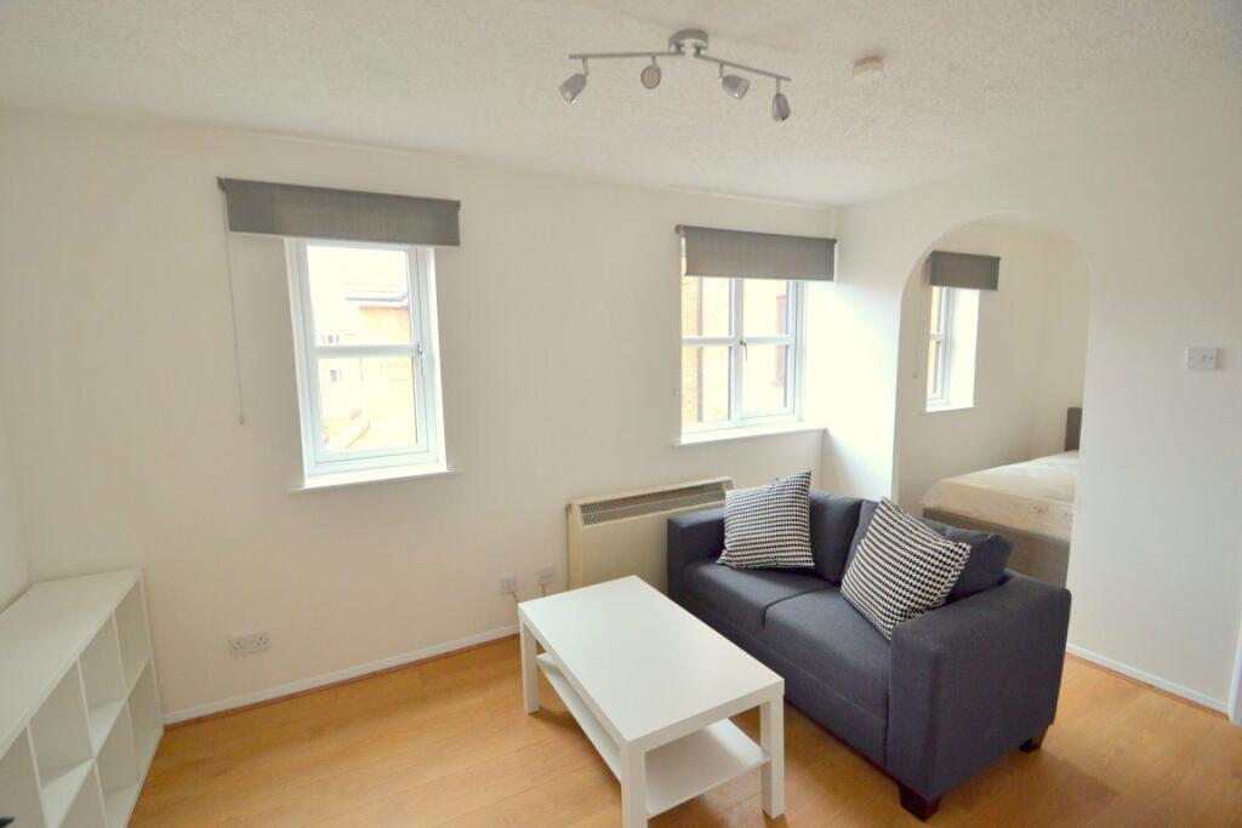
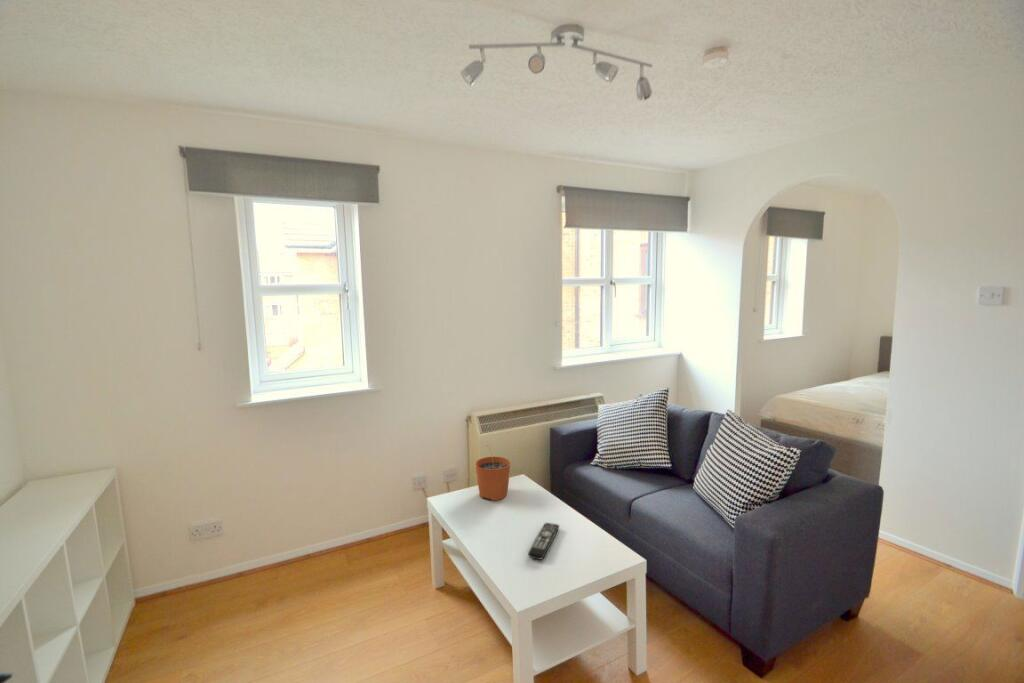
+ plant pot (493, 470)
+ remote control (544, 540)
